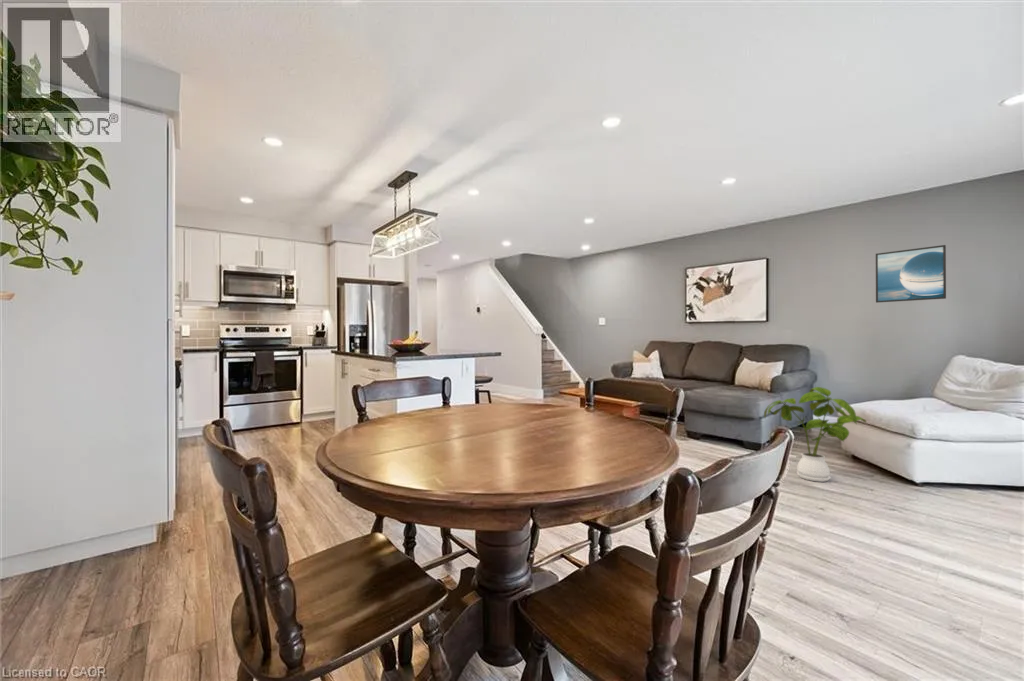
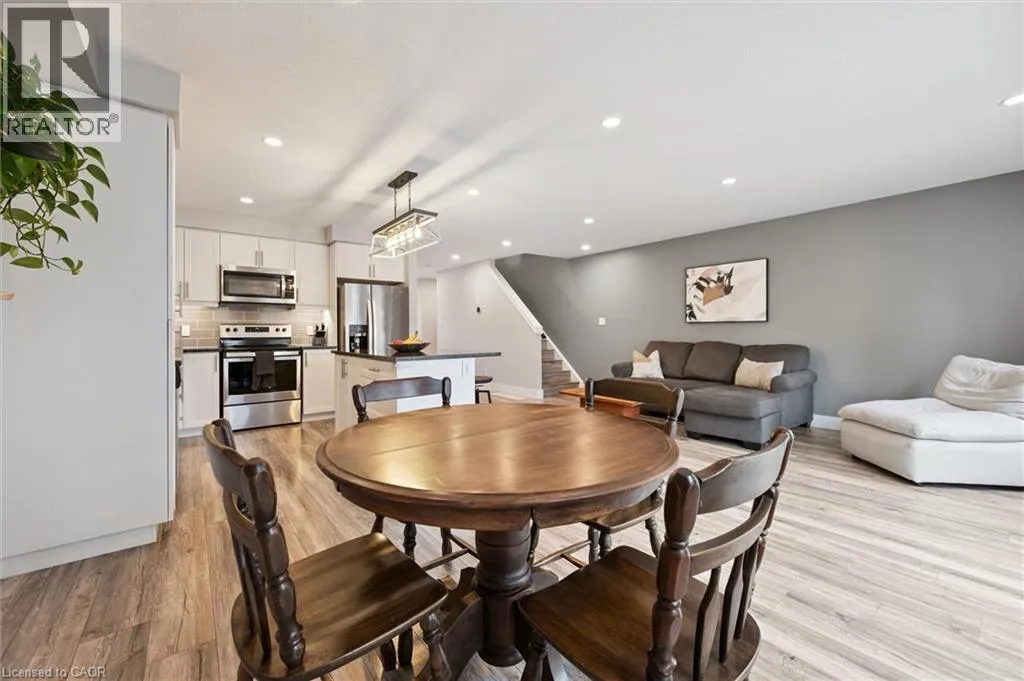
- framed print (909, 275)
- house plant (823, 434)
